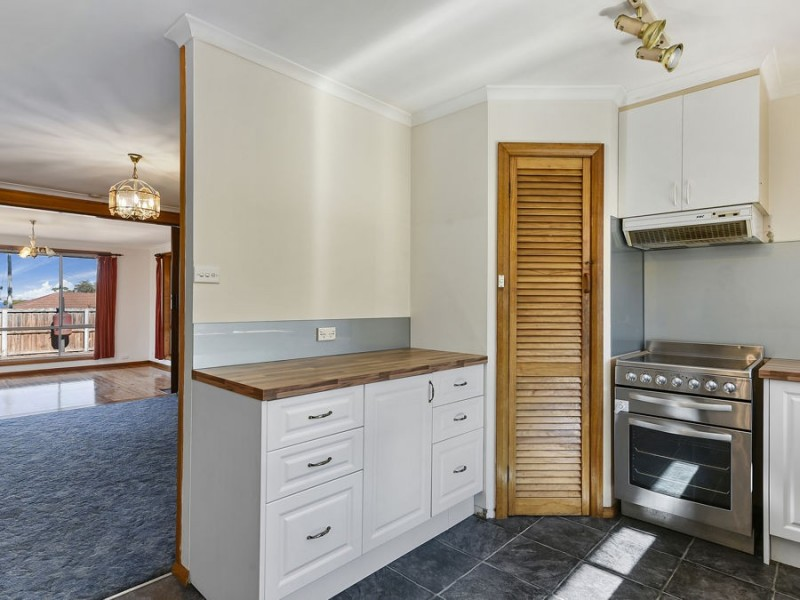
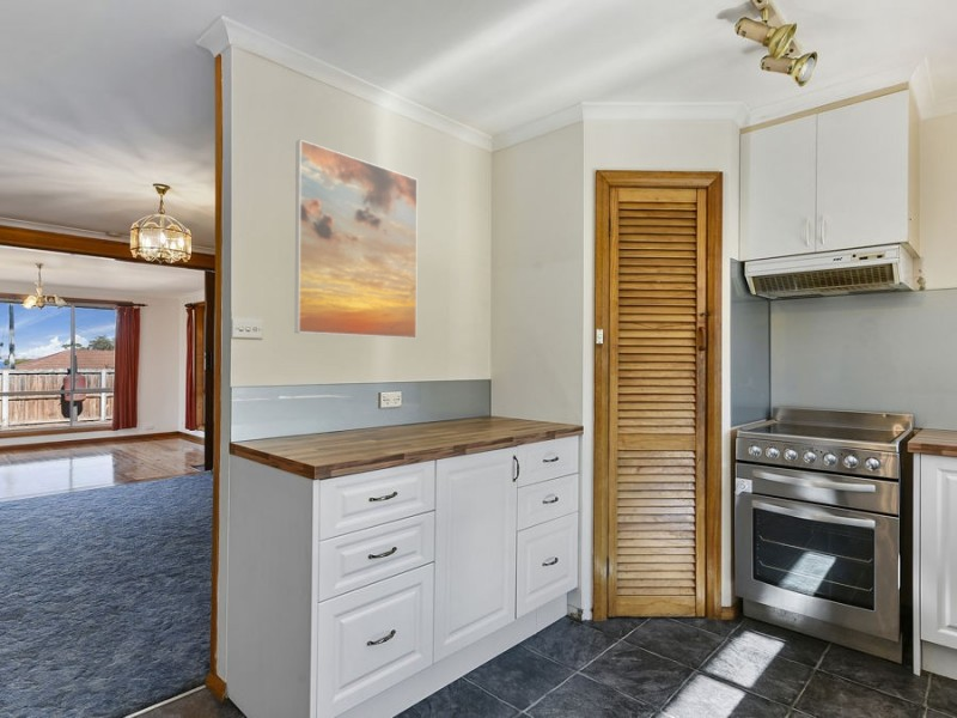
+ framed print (361, 248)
